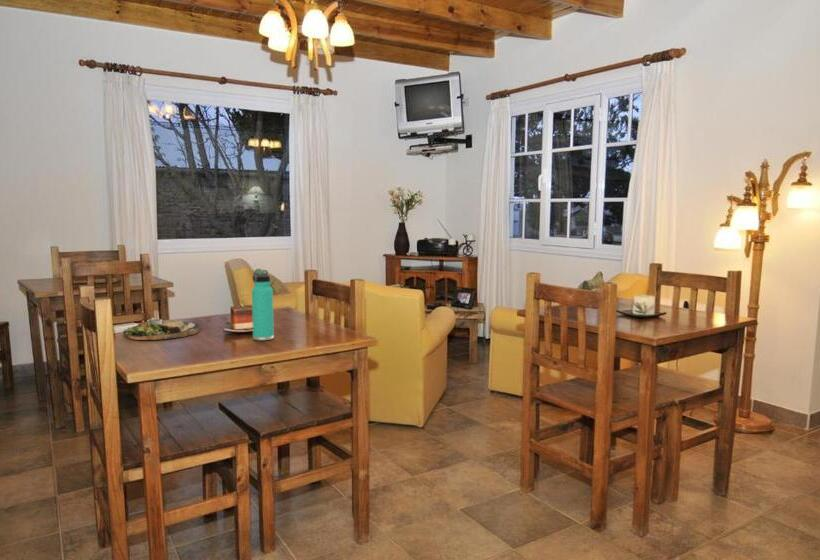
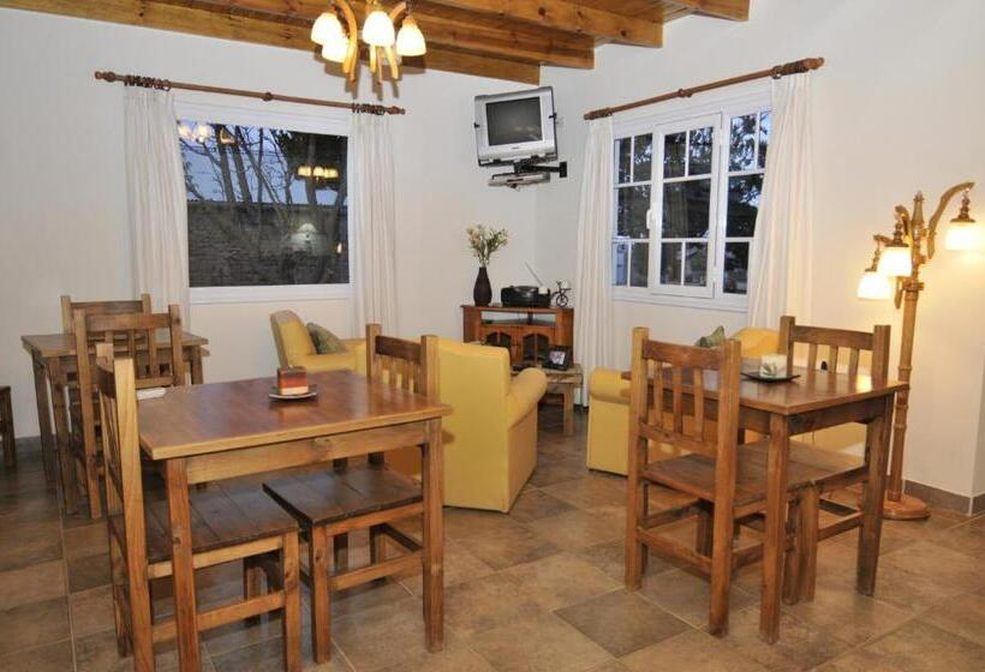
- dinner plate (162, 324)
- thermos bottle (262, 304)
